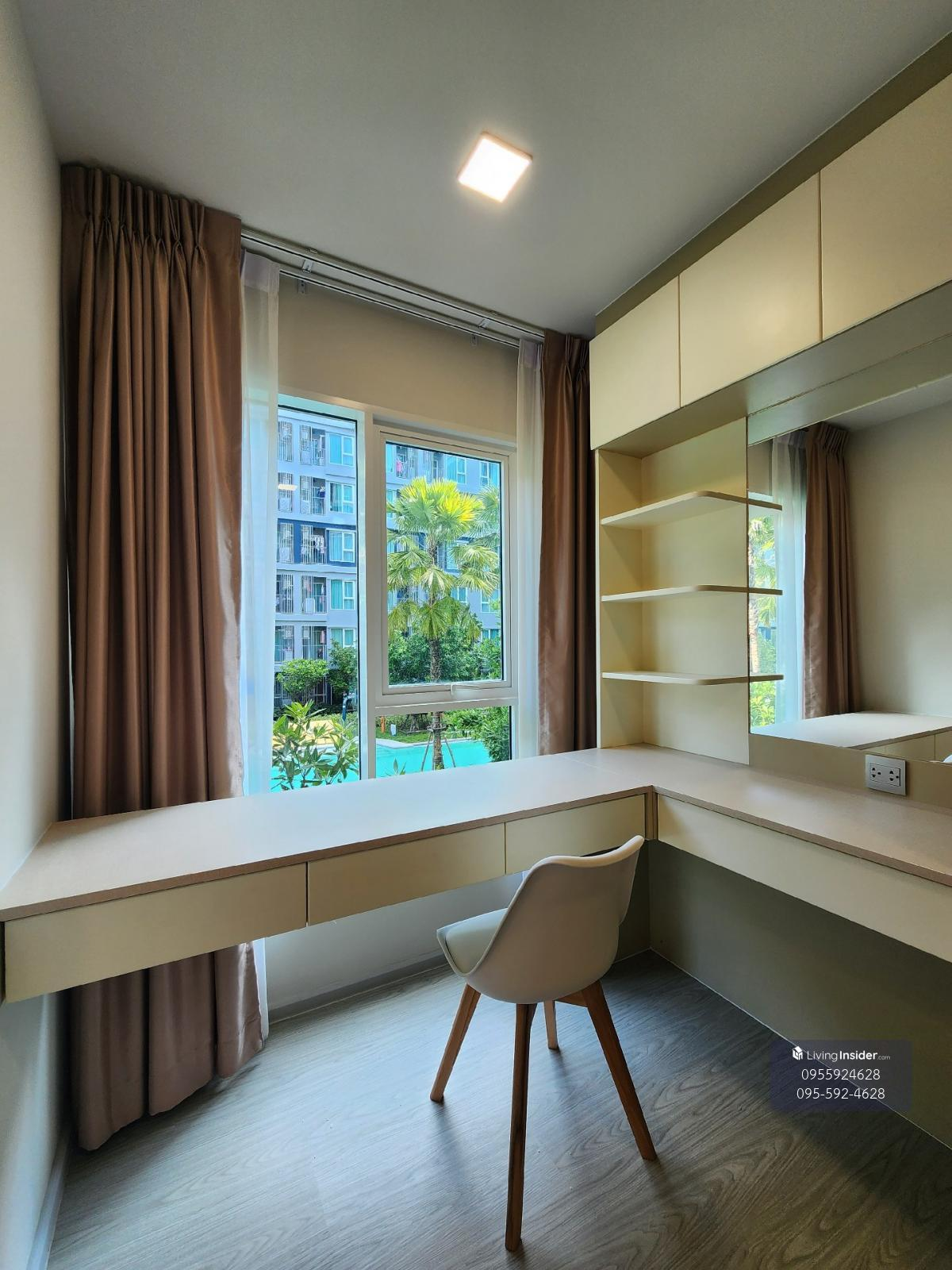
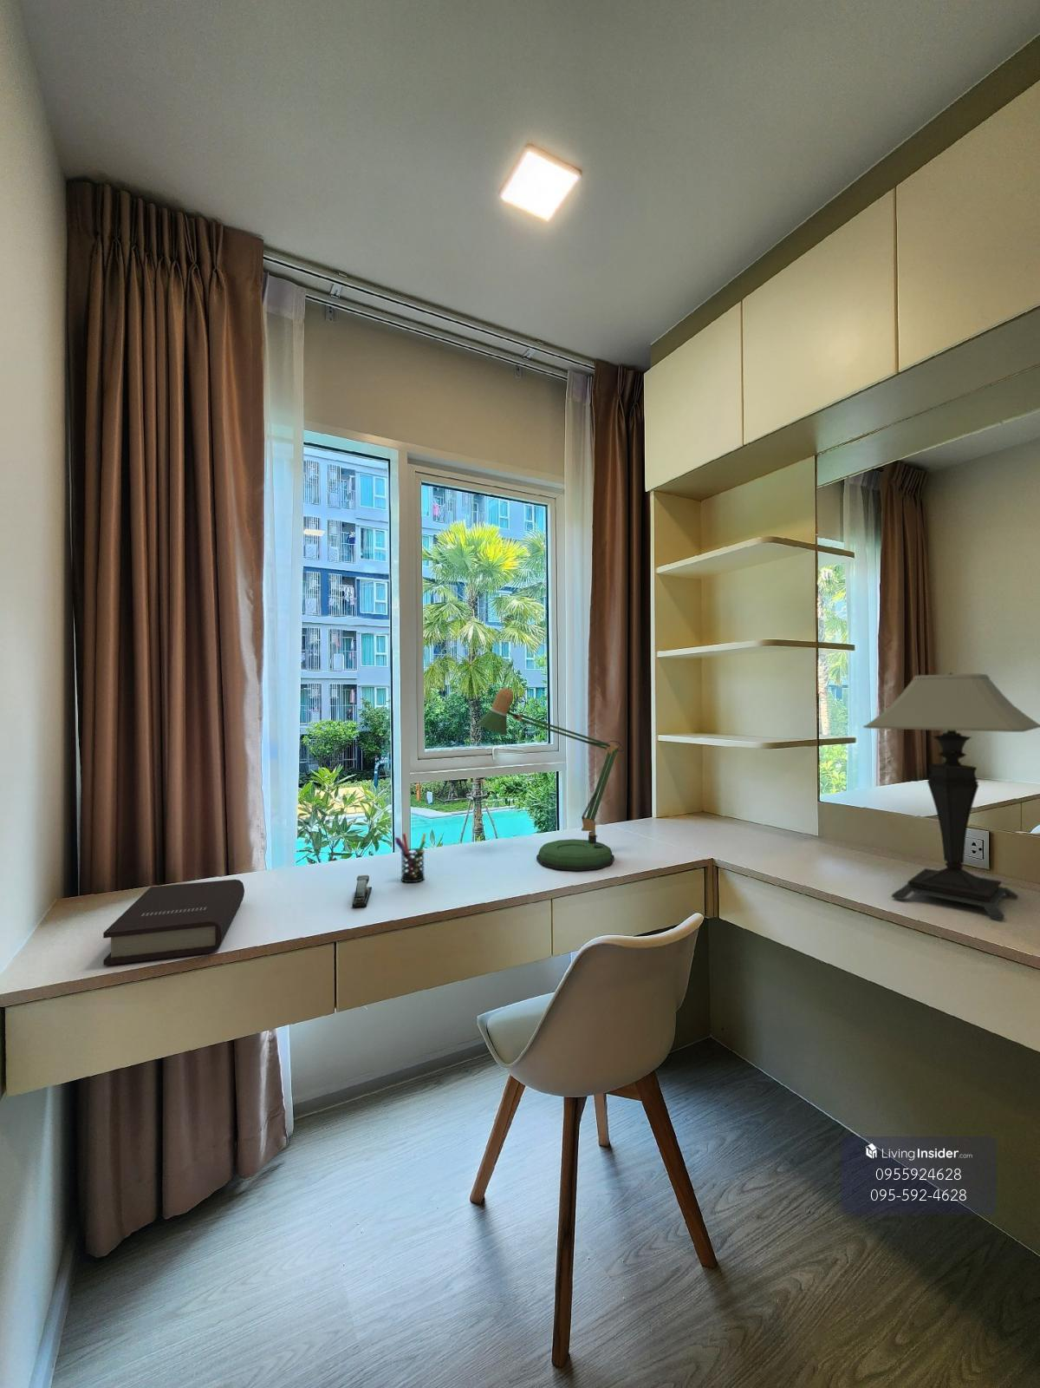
+ table lamp (953, 785)
+ book (182, 916)
+ stapler (362, 890)
+ desk lamp (563, 734)
+ pen holder (413, 856)
